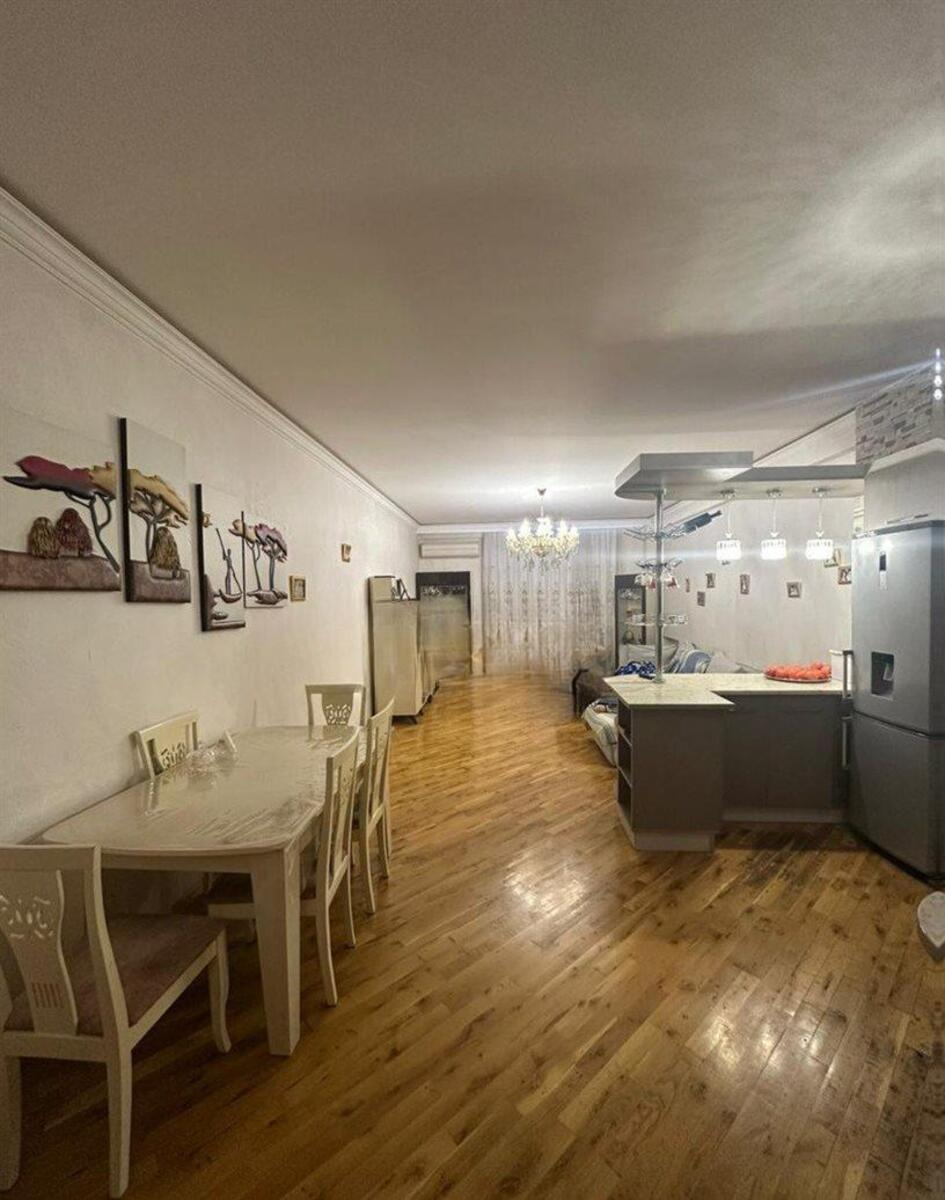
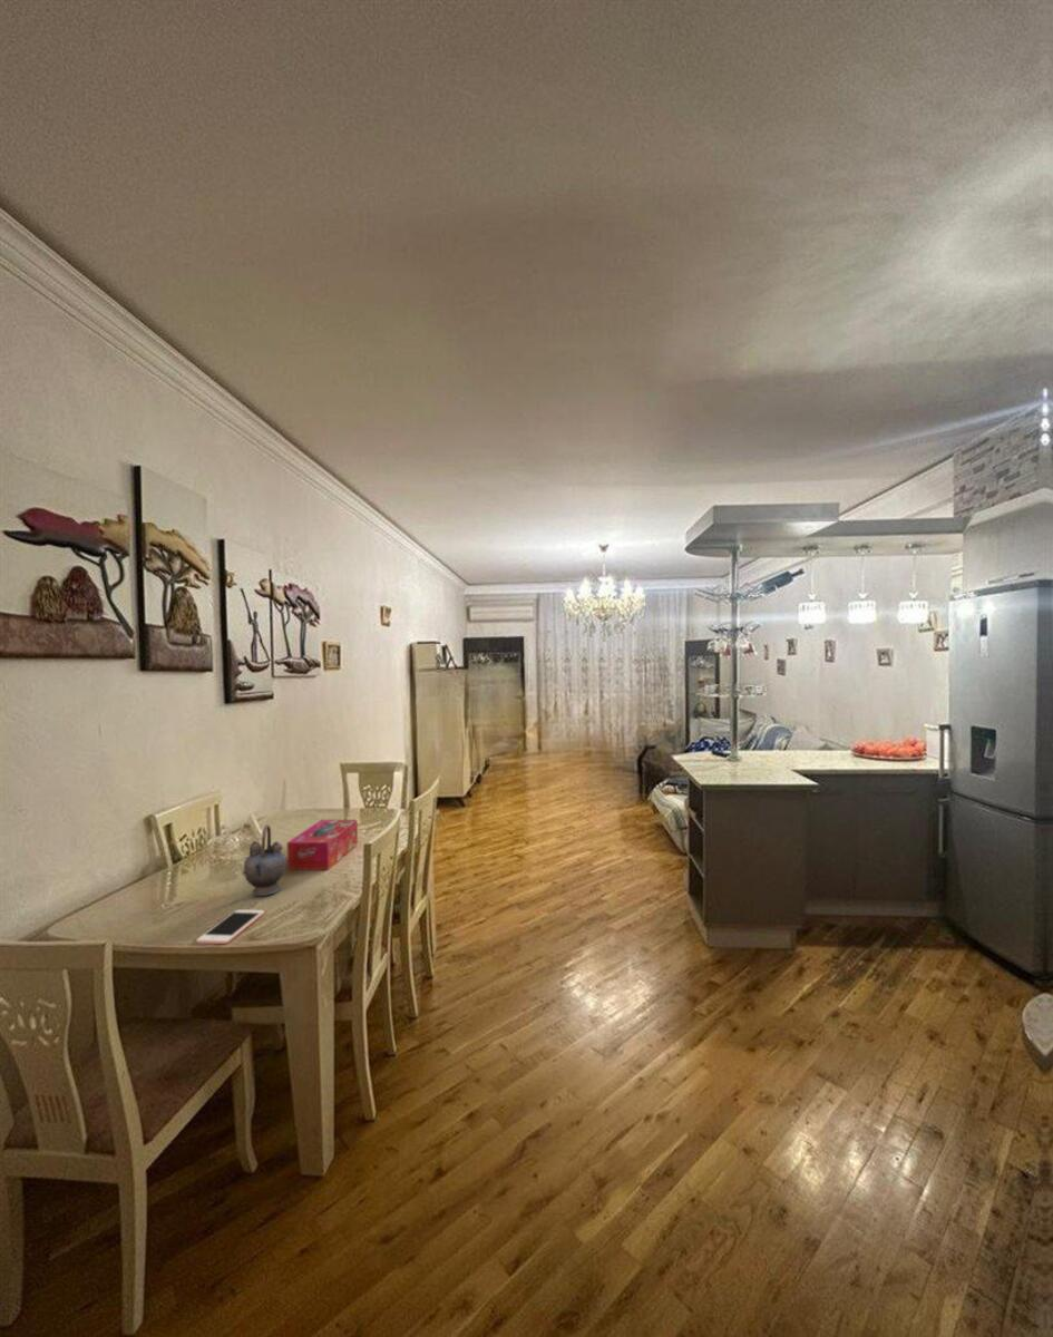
+ tissue box (324, 842)
+ cell phone (232, 925)
+ teapot (263, 860)
